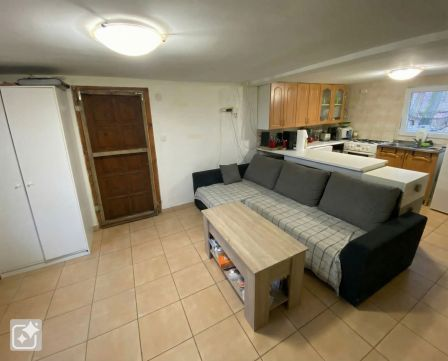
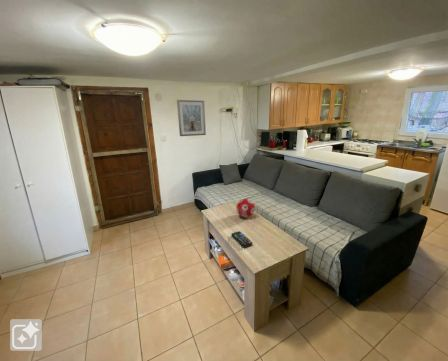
+ remote control (241, 238)
+ picture frame (192, 118)
+ decorative ball (245, 208)
